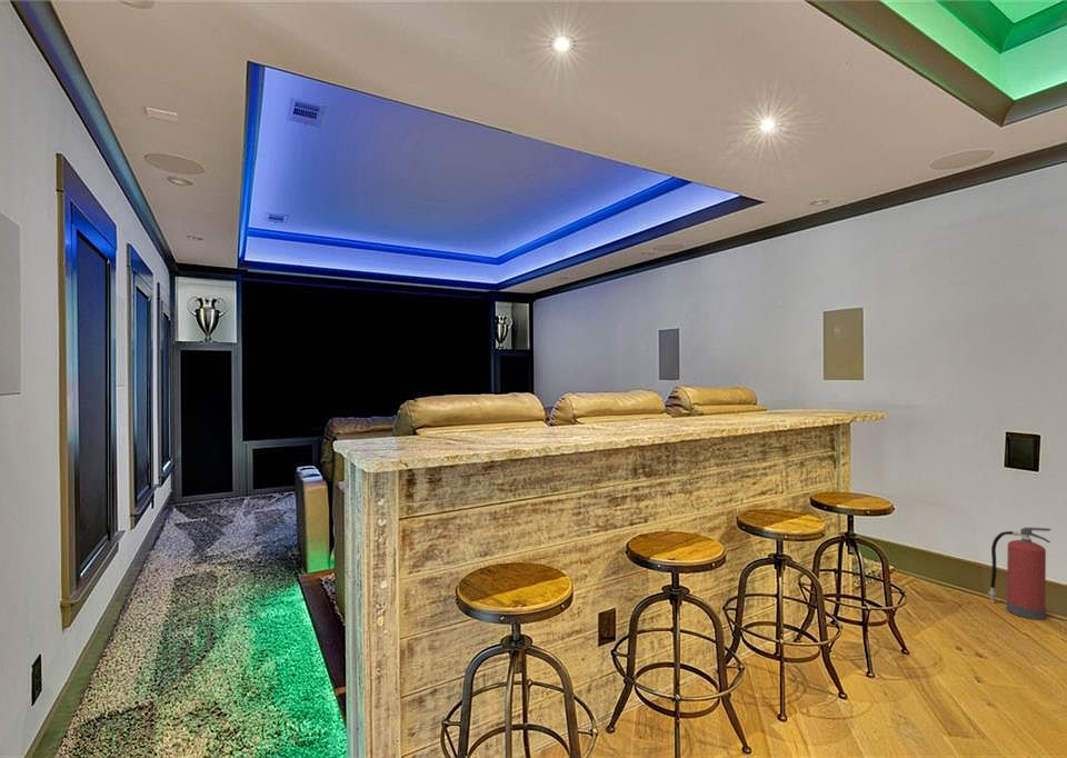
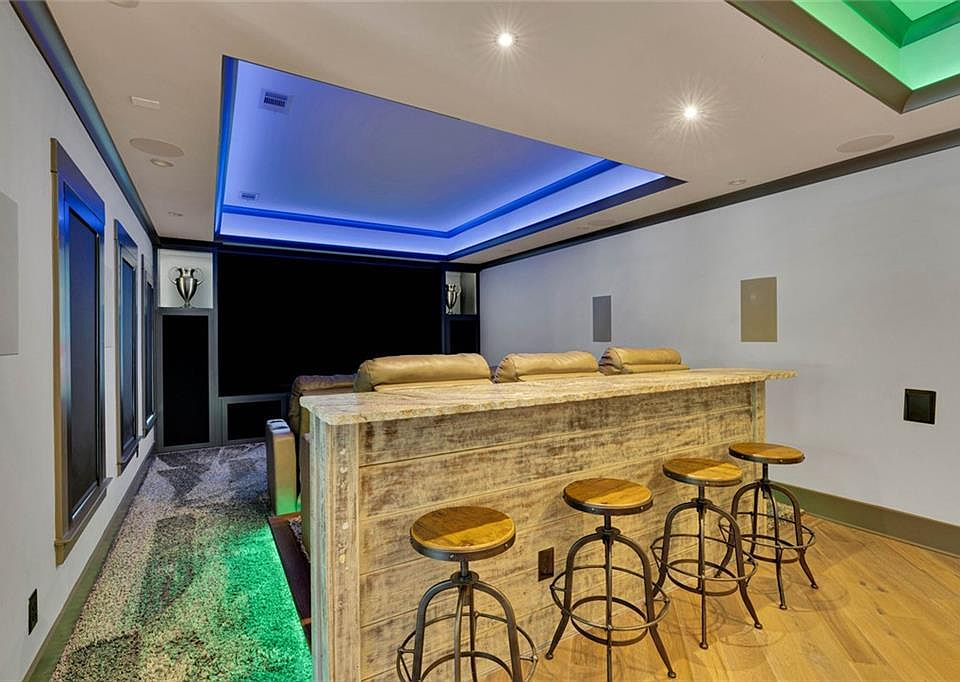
- fire extinguisher (1018, 567)
